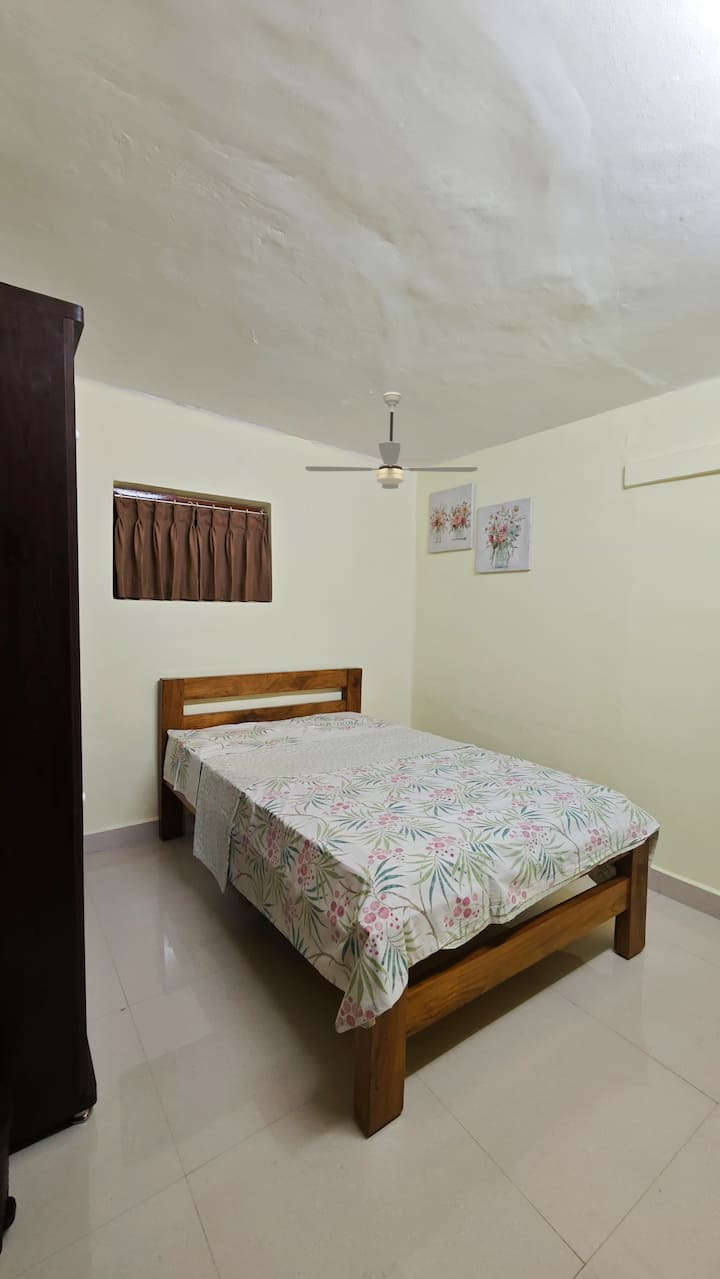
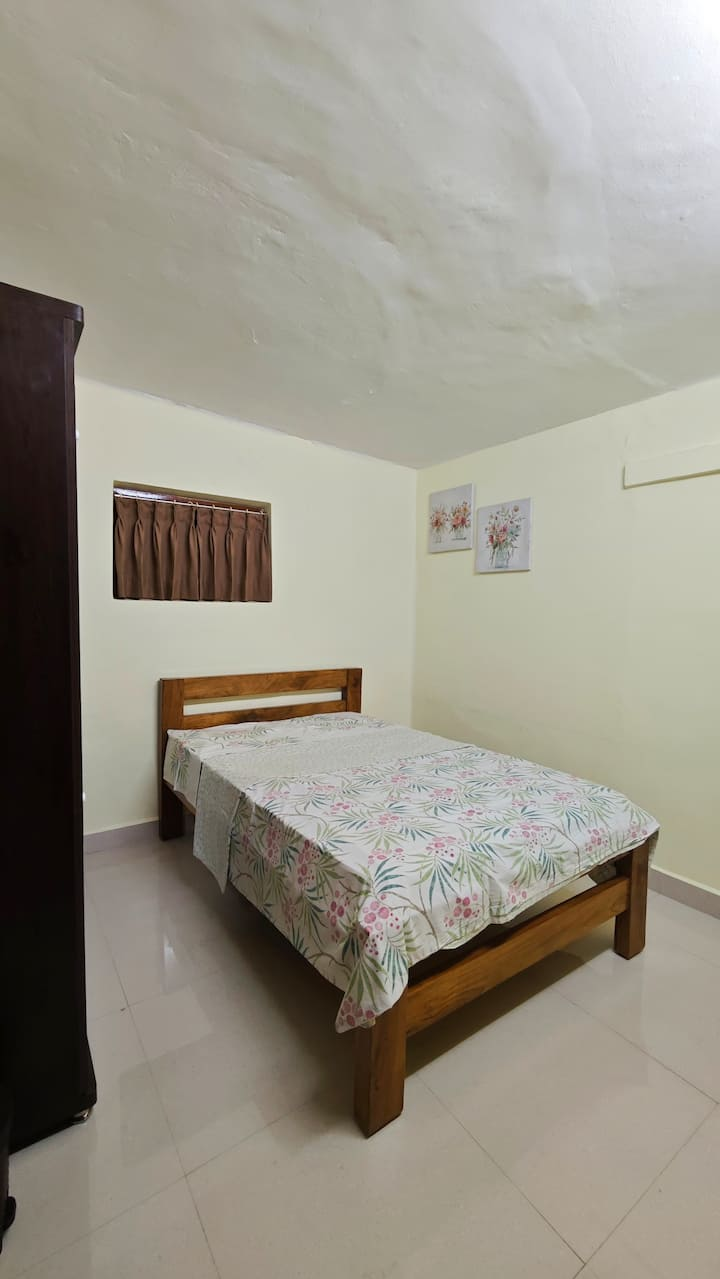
- ceiling fan (391, 439)
